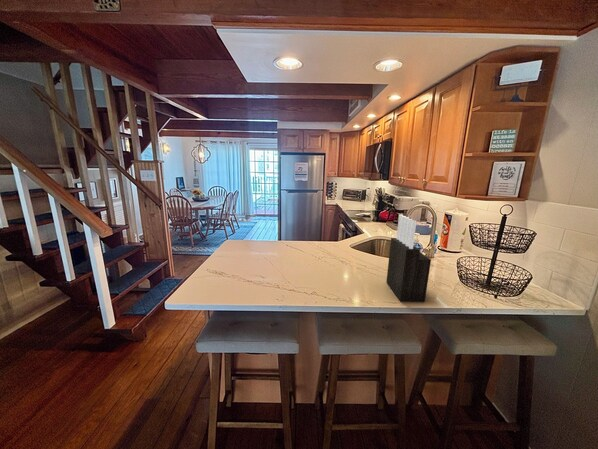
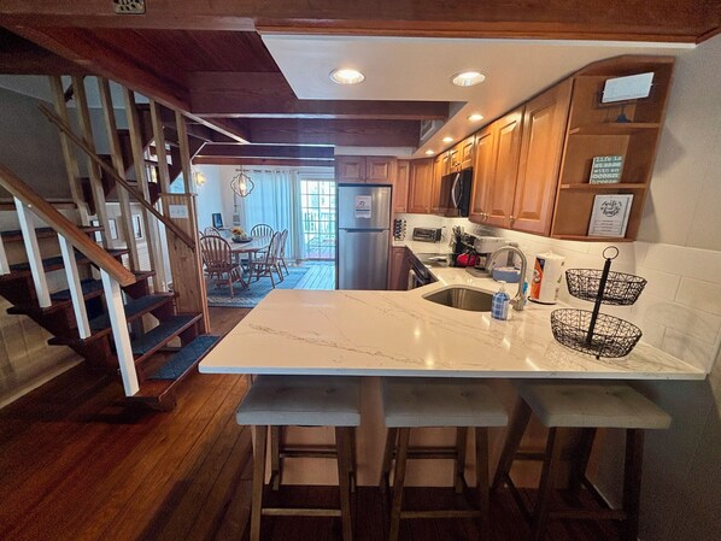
- knife block (411, 256)
